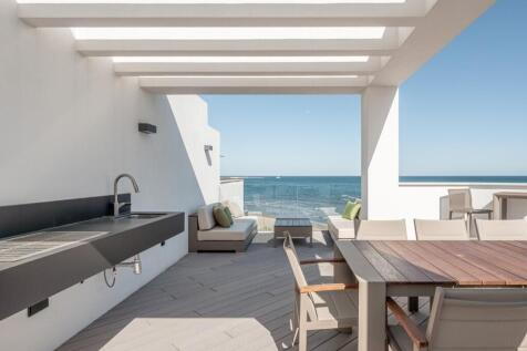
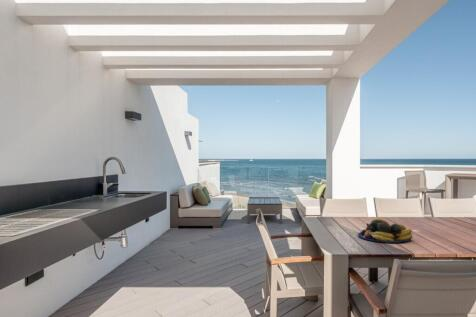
+ fruit bowl (383, 228)
